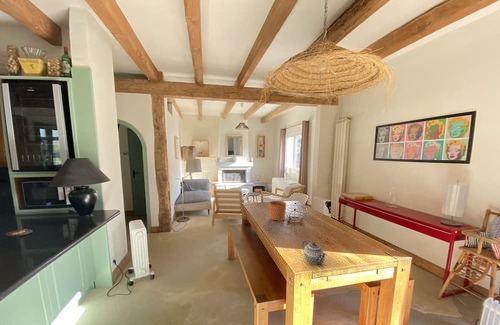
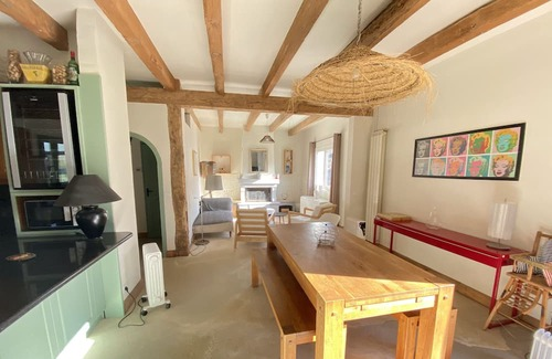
- plant pot (277, 206)
- teapot (313, 251)
